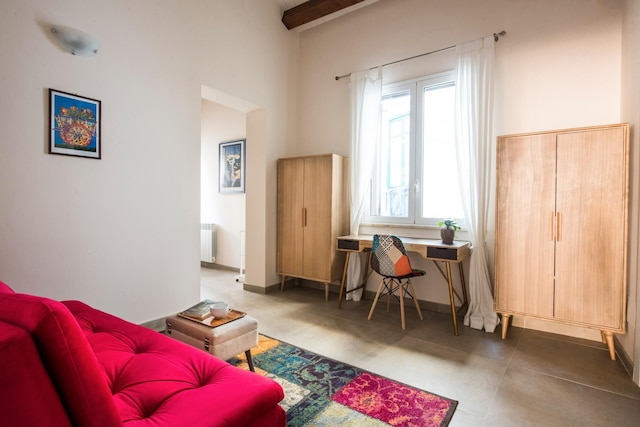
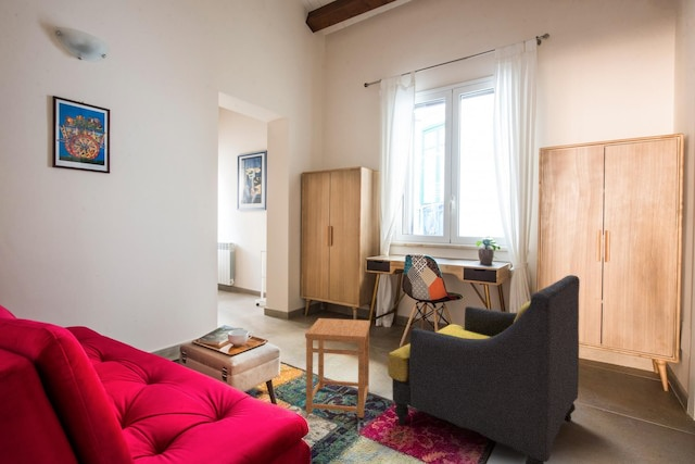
+ armchair (484, 348)
+ side table (339, 353)
